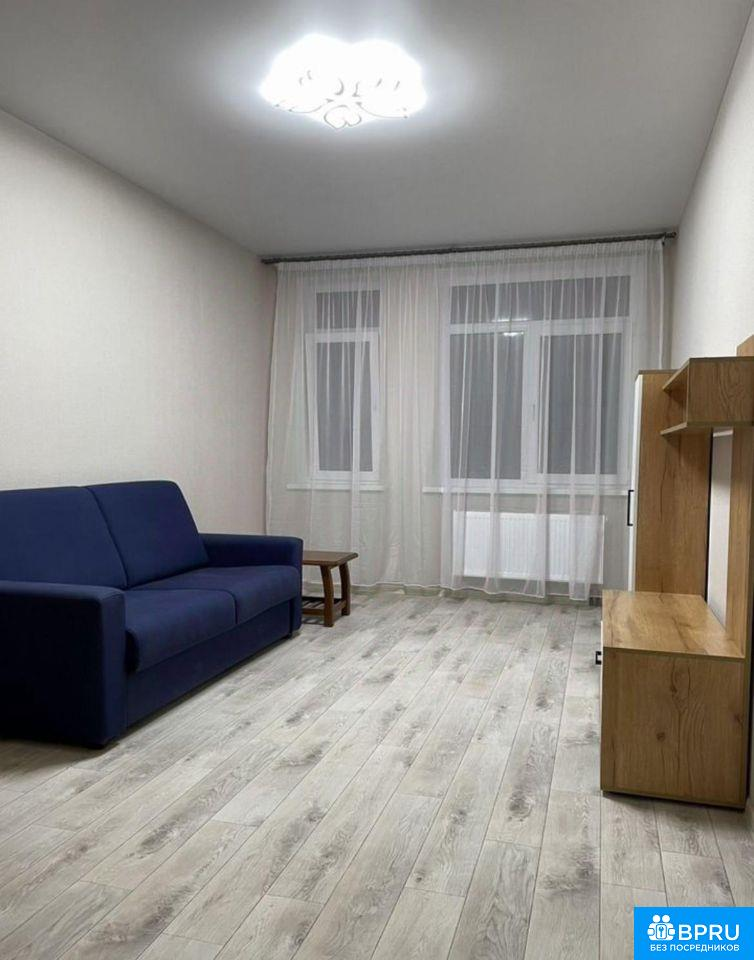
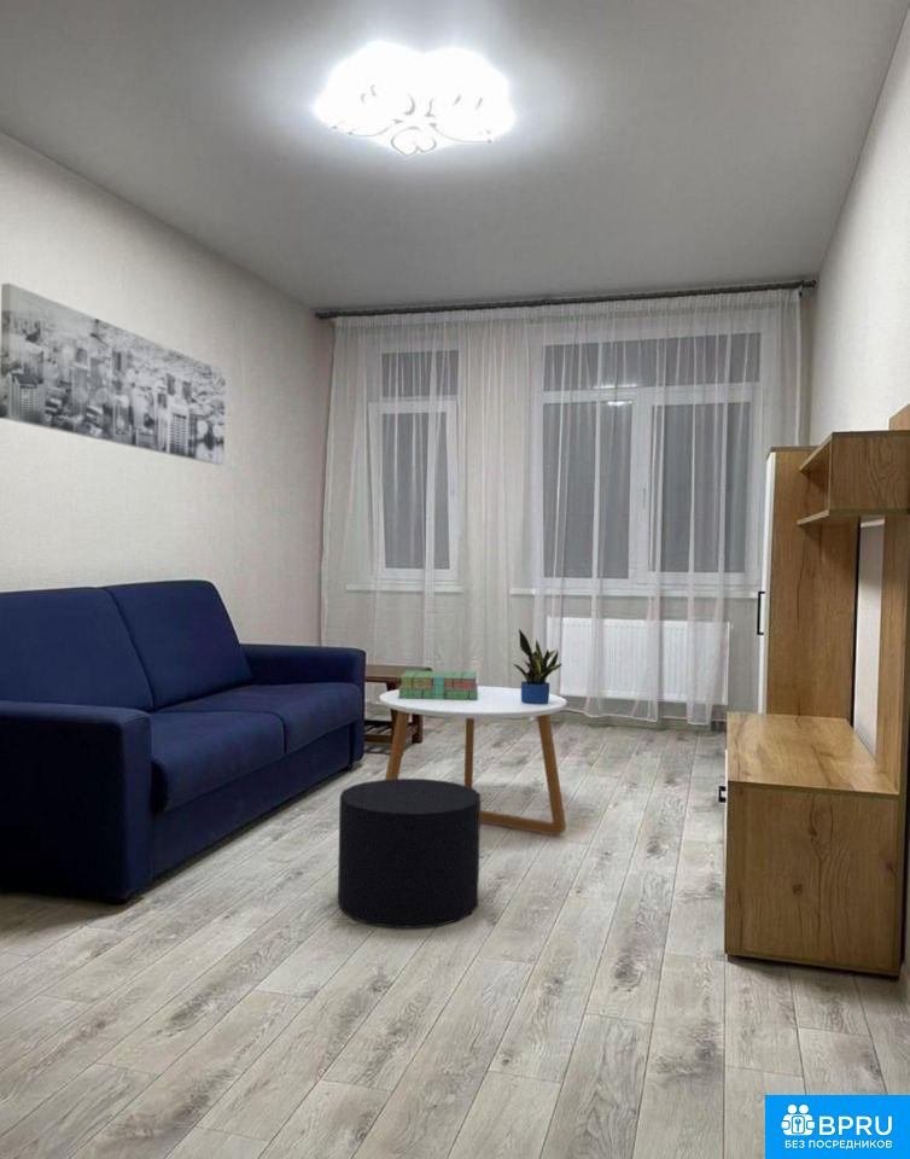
+ stool (409, 848)
+ wall art (132, 390)
+ coffee table (471, 757)
+ stack of books (438, 683)
+ potted plant (536, 665)
